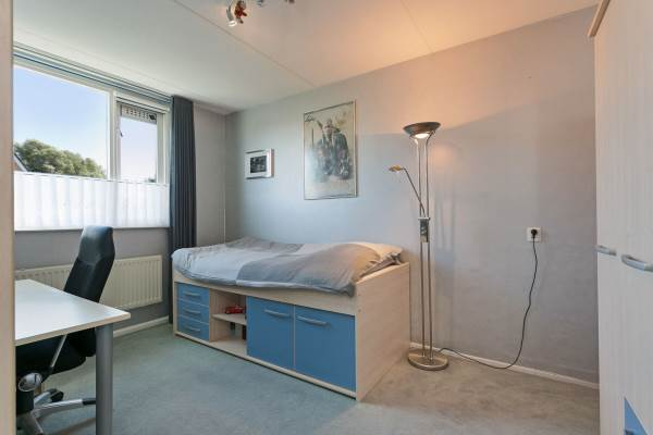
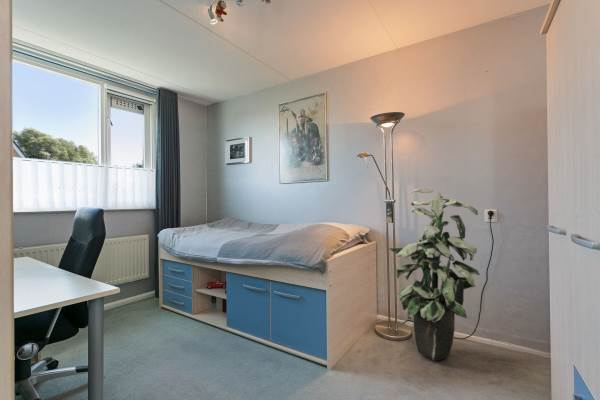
+ indoor plant (432, 269)
